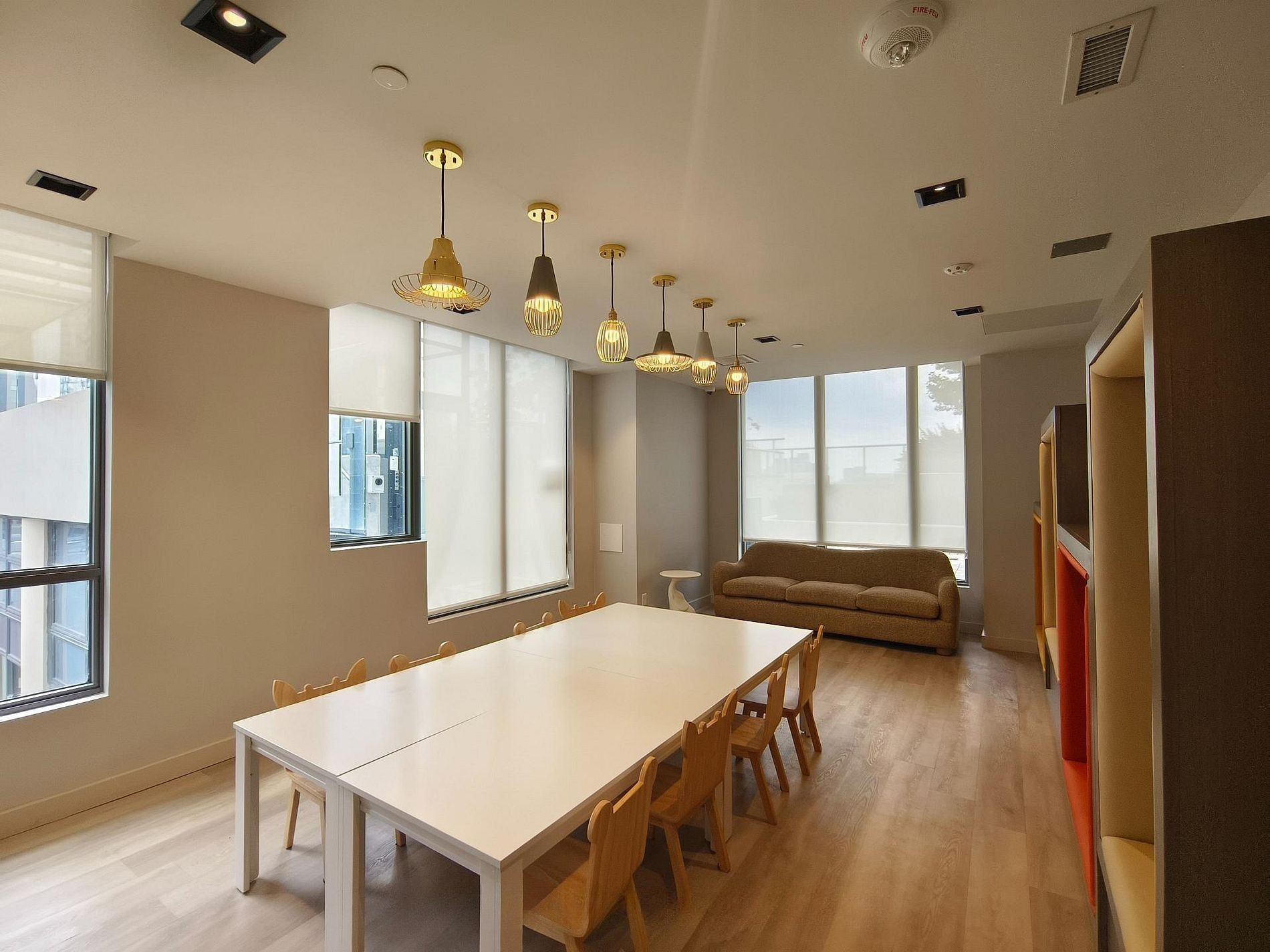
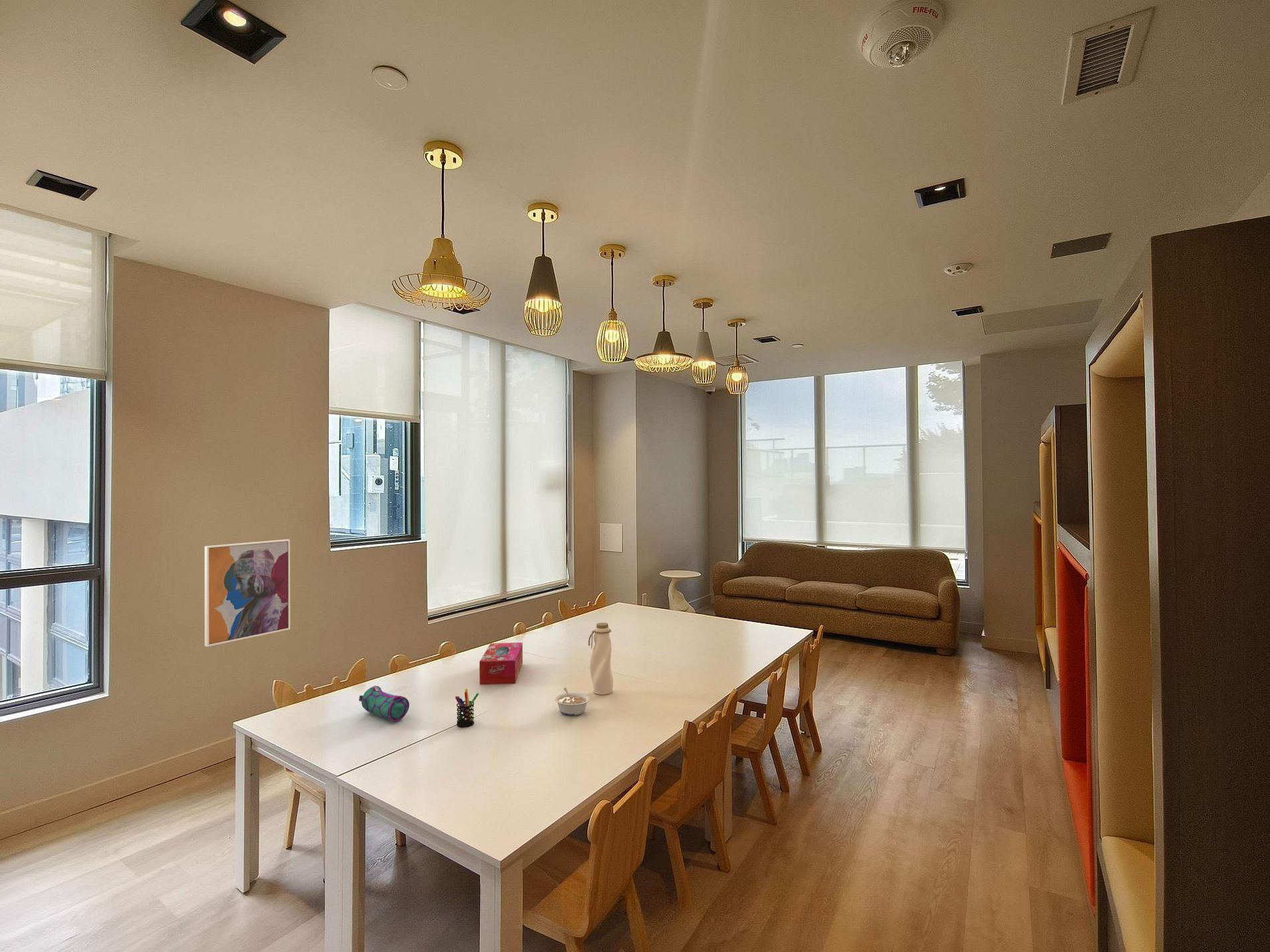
+ pencil case (384, 703)
+ tissue box (502, 662)
+ wall art (249, 590)
+ legume (571, 703)
+ water bottle (601, 657)
+ pen holder (467, 706)
